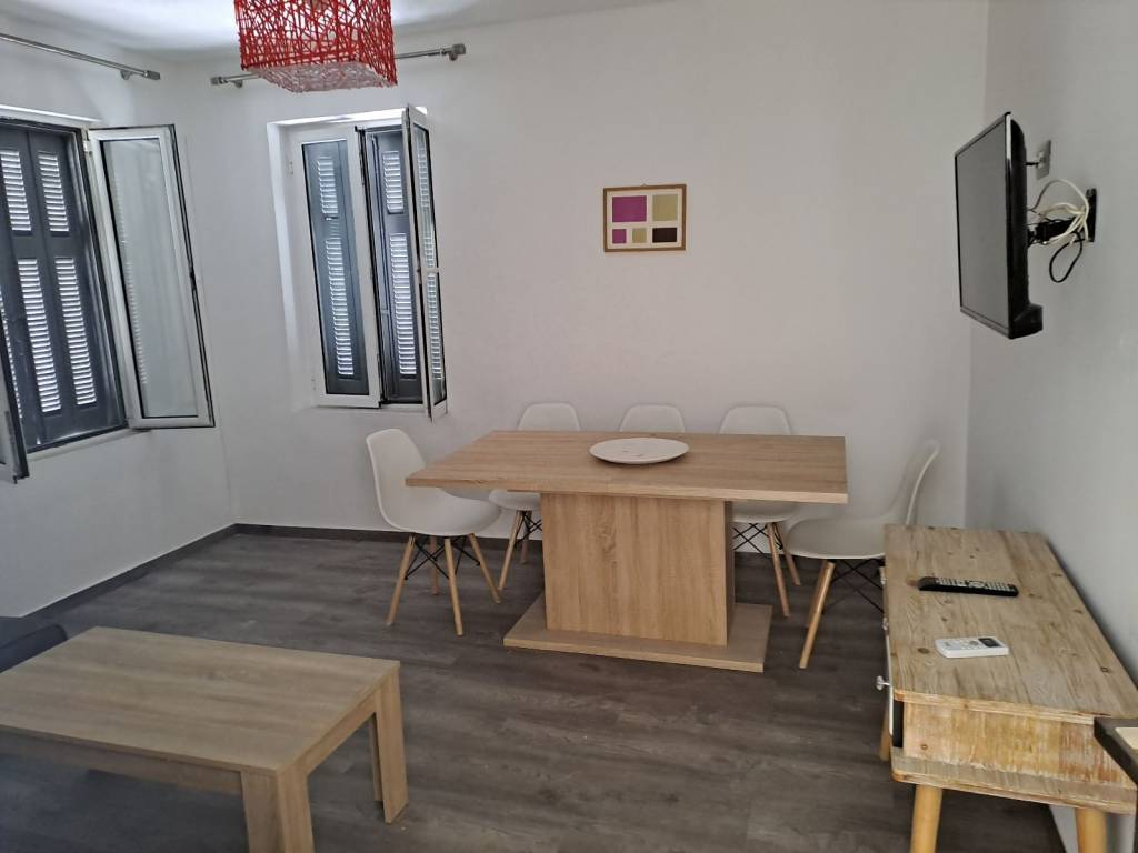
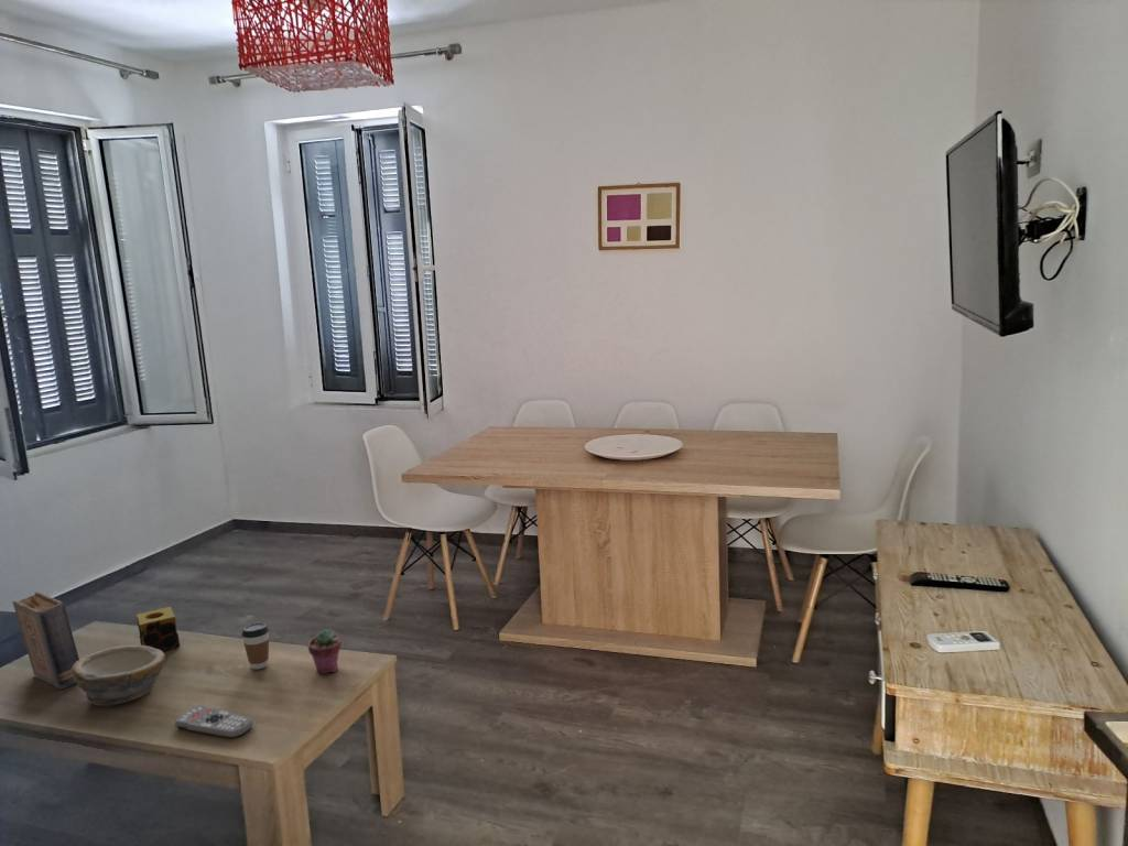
+ potted succulent (325, 649)
+ book (48, 638)
+ bowl (120, 674)
+ candle (158, 630)
+ coffee cup (257, 646)
+ remote control (215, 722)
